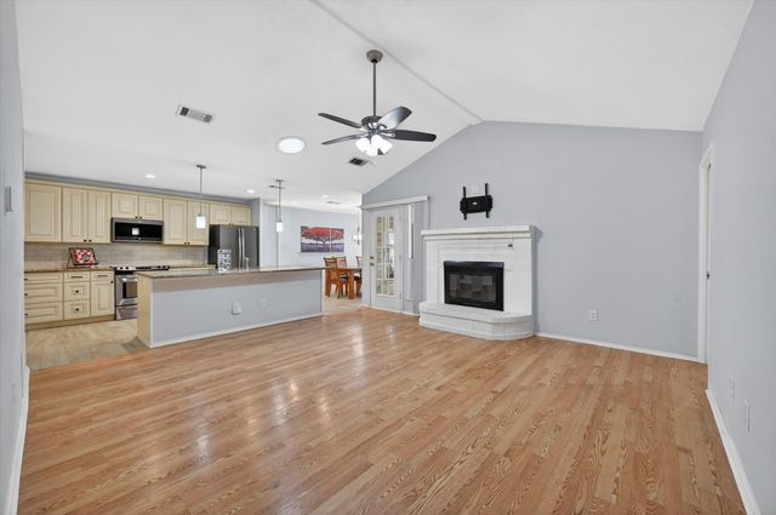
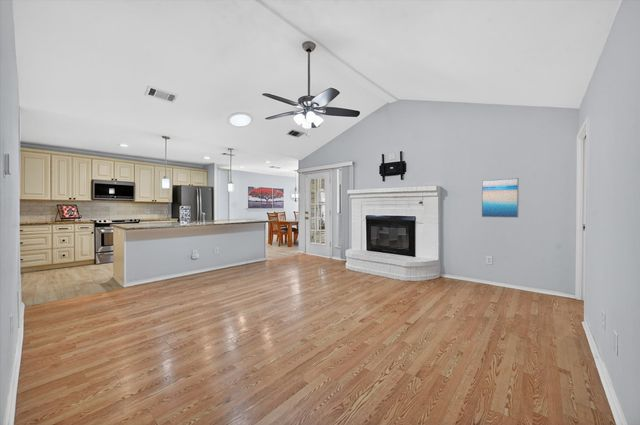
+ wall art (499, 198)
